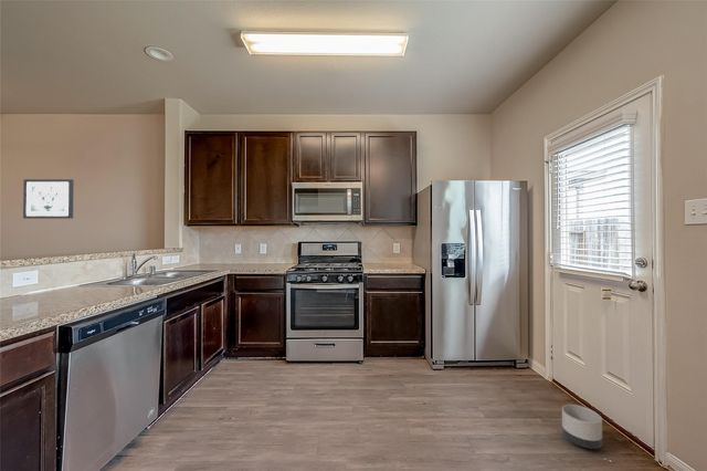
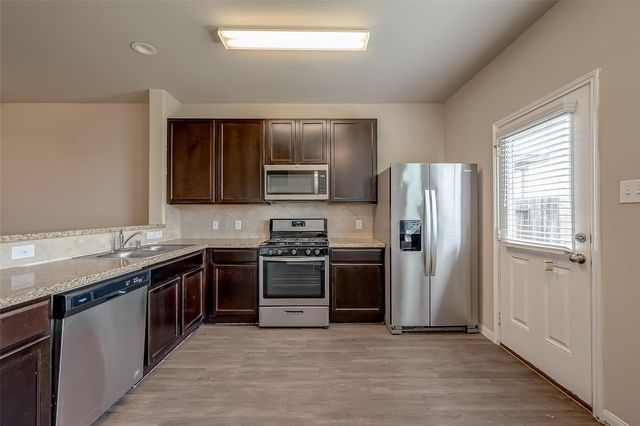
- planter (581, 428)
- wall art (48, 198)
